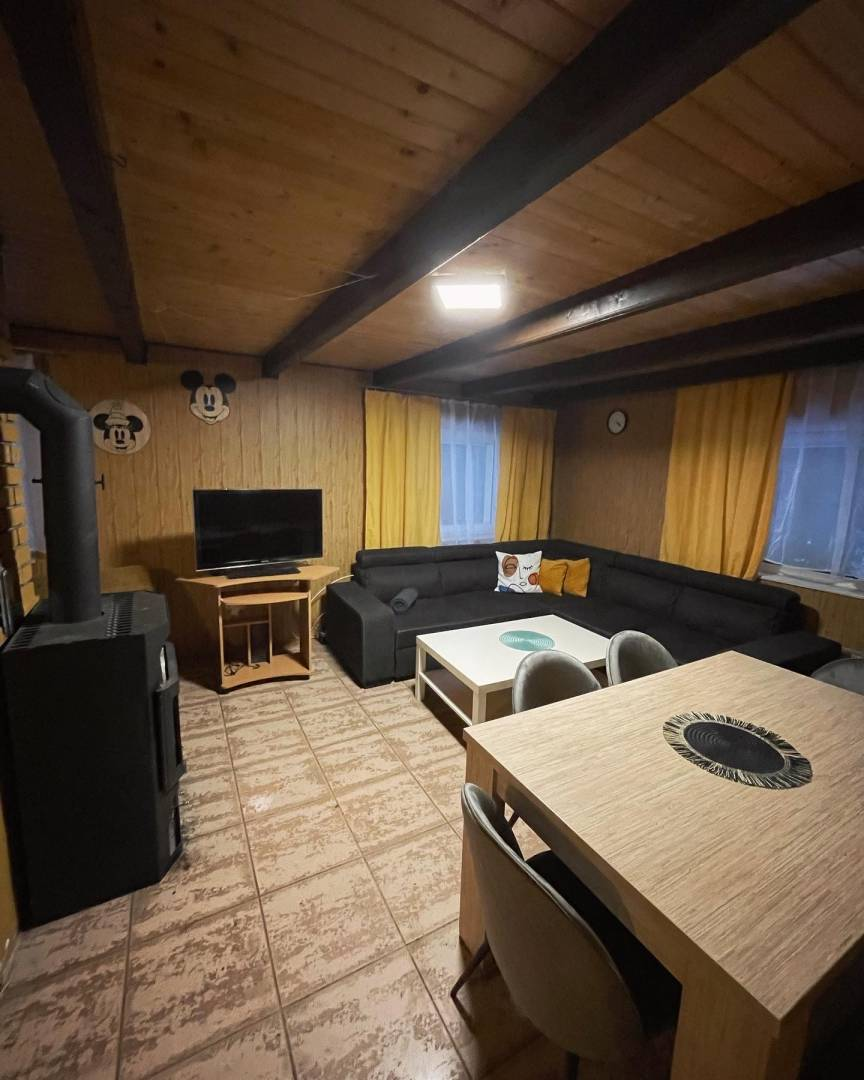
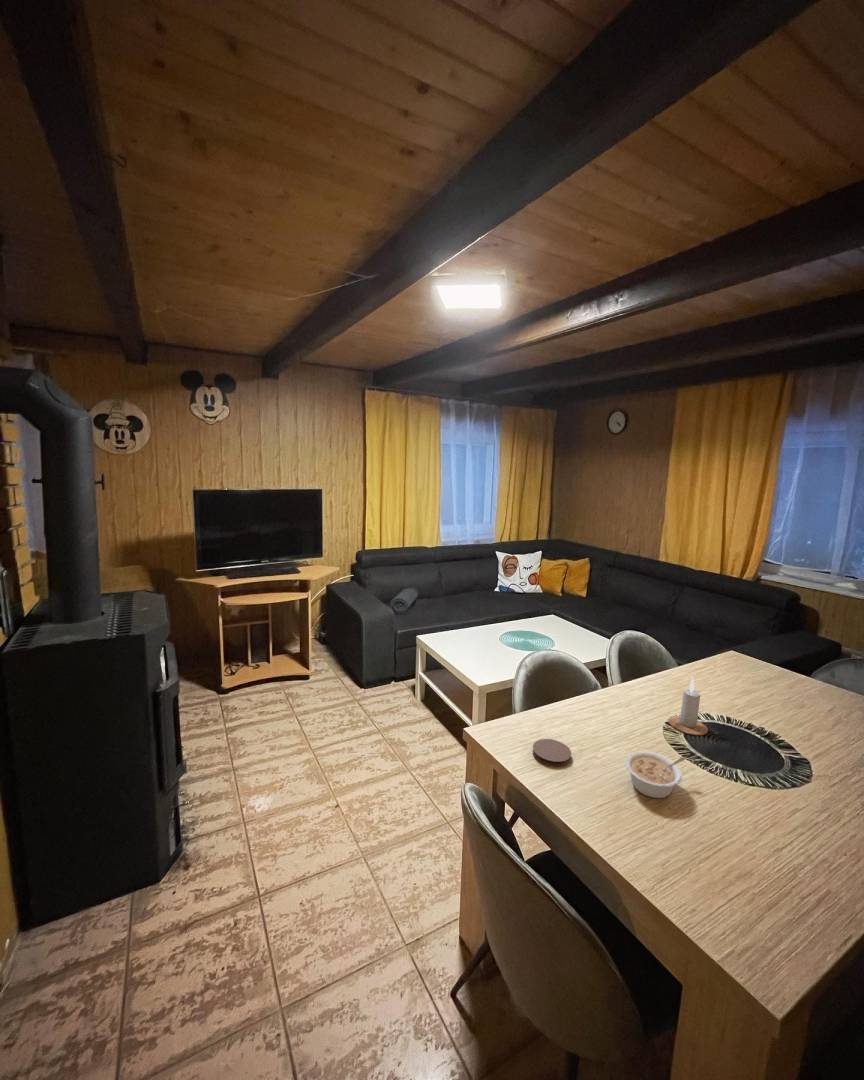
+ candle (690, 702)
+ coaster (551, 752)
+ legume (653, 773)
